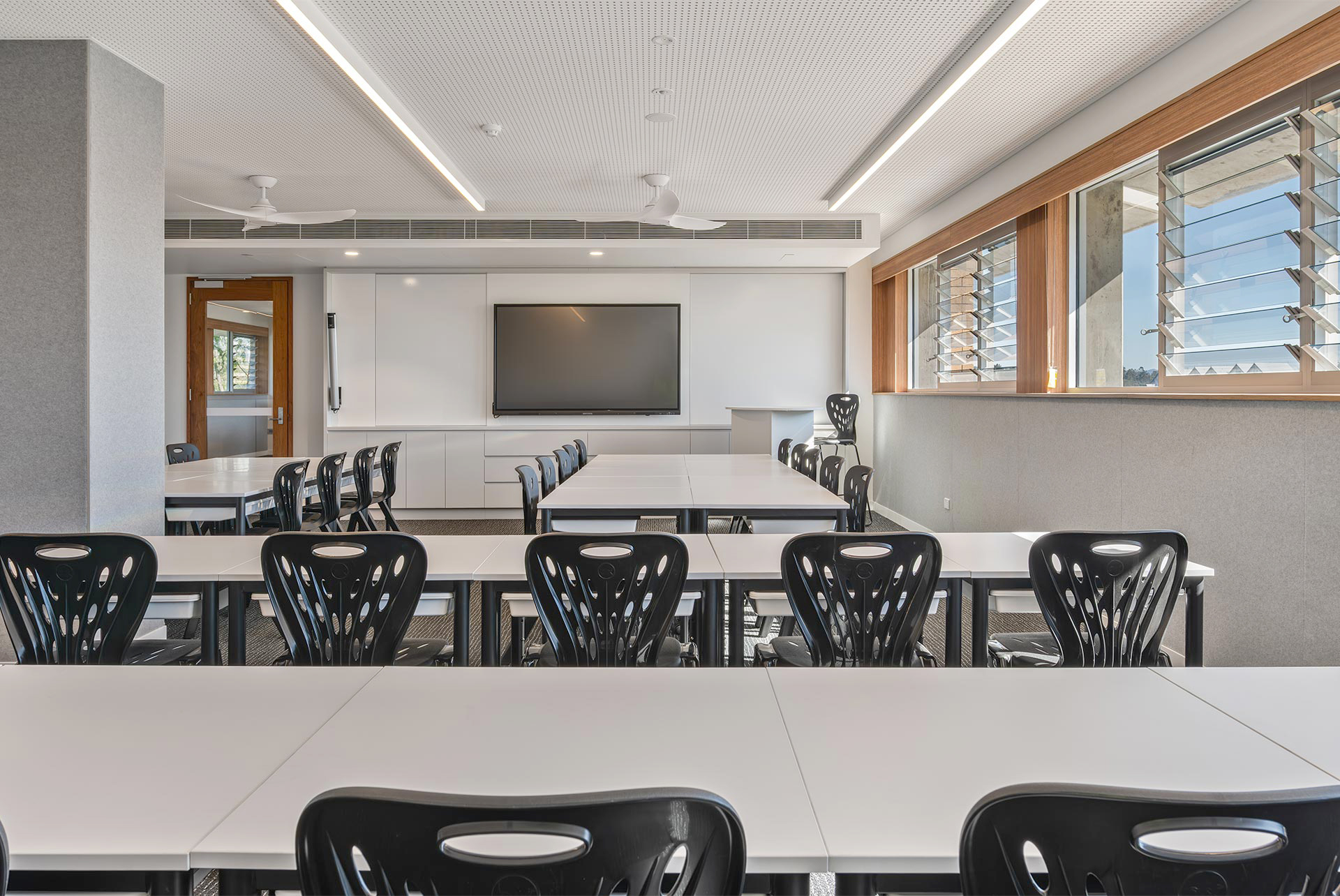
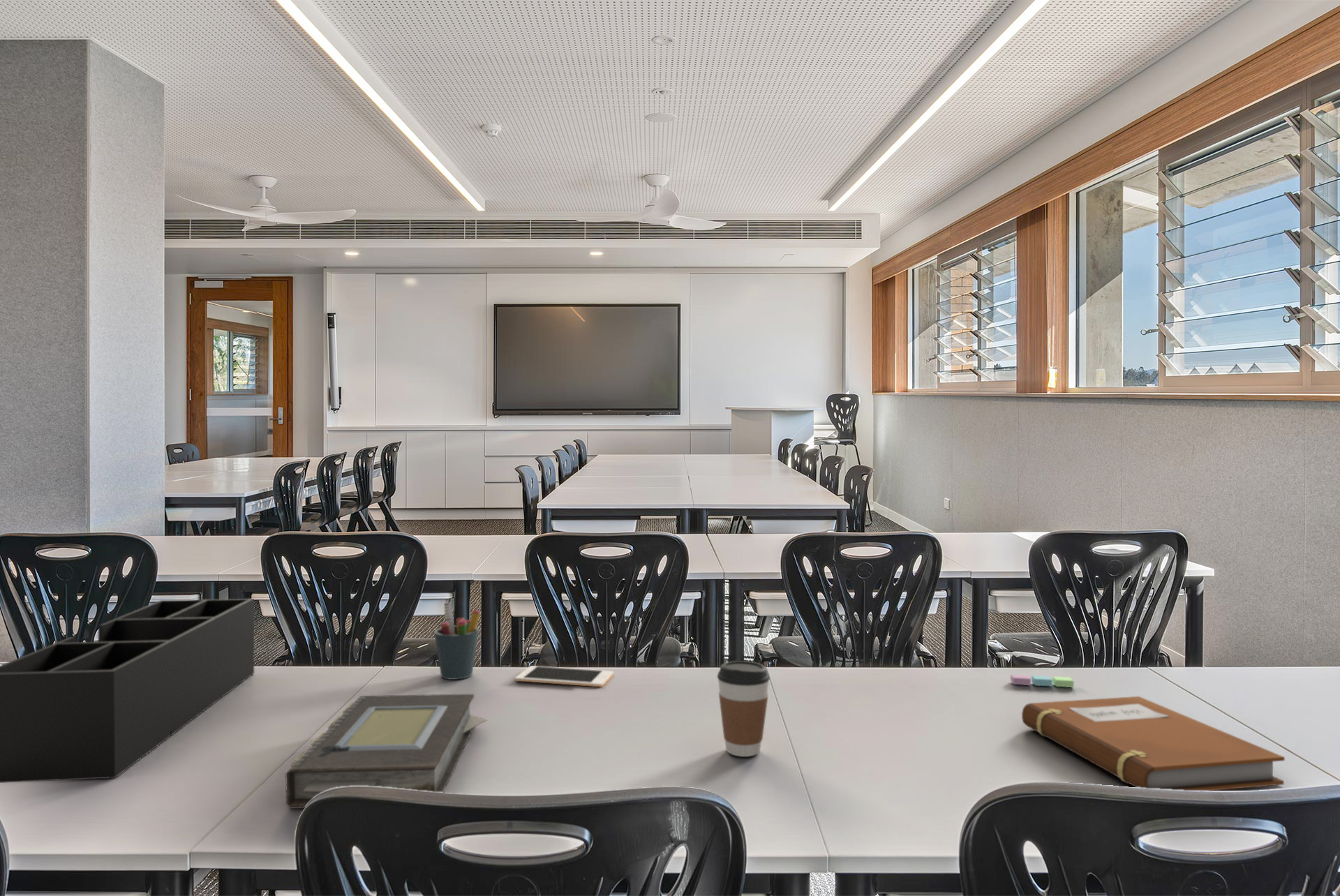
+ sticky notes (1041, 680)
+ cell phone (565, 675)
+ coffee cup (743, 708)
+ pen holder (457, 640)
+ notebook (1137, 738)
+ desk organizer (142, 673)
+ book (399, 744)
